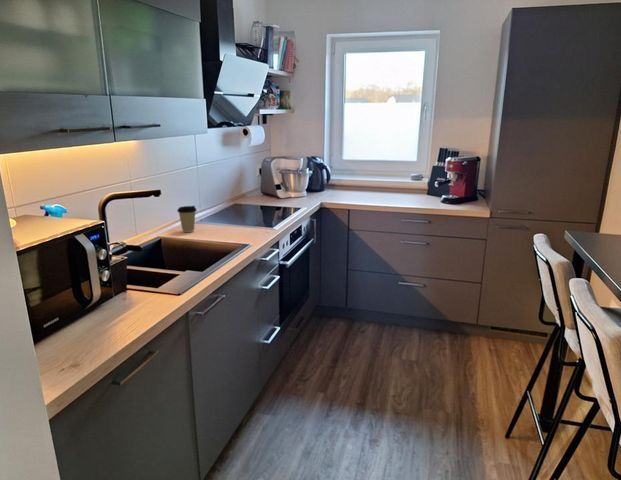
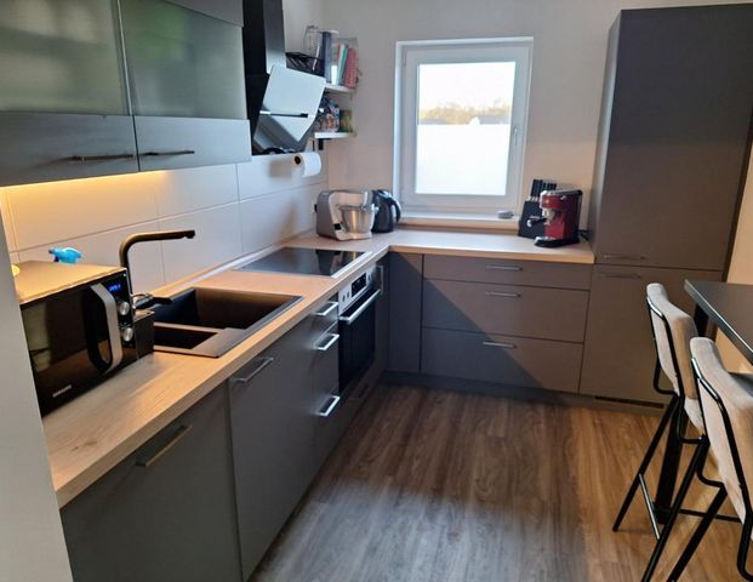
- coffee cup (187, 218)
